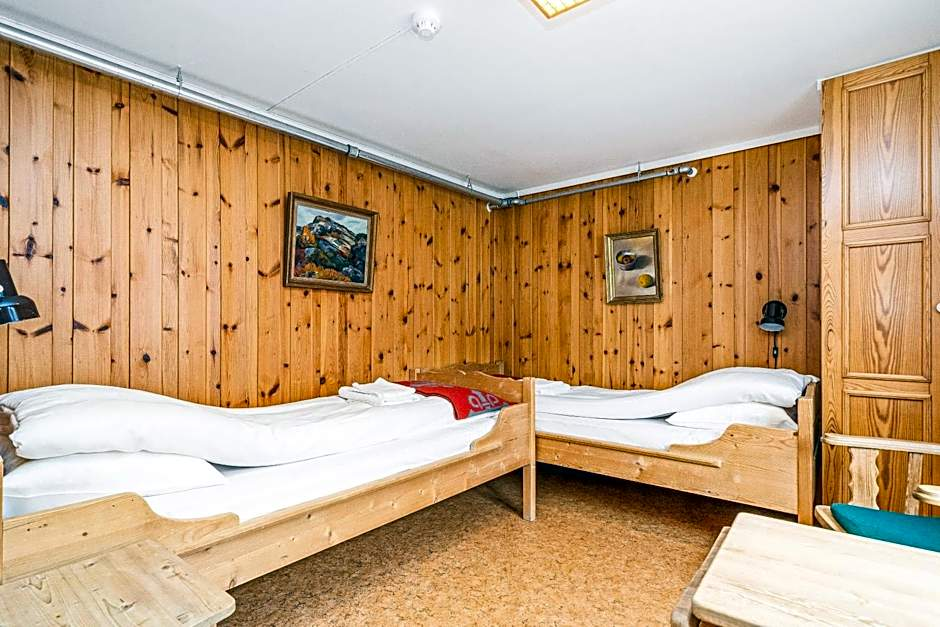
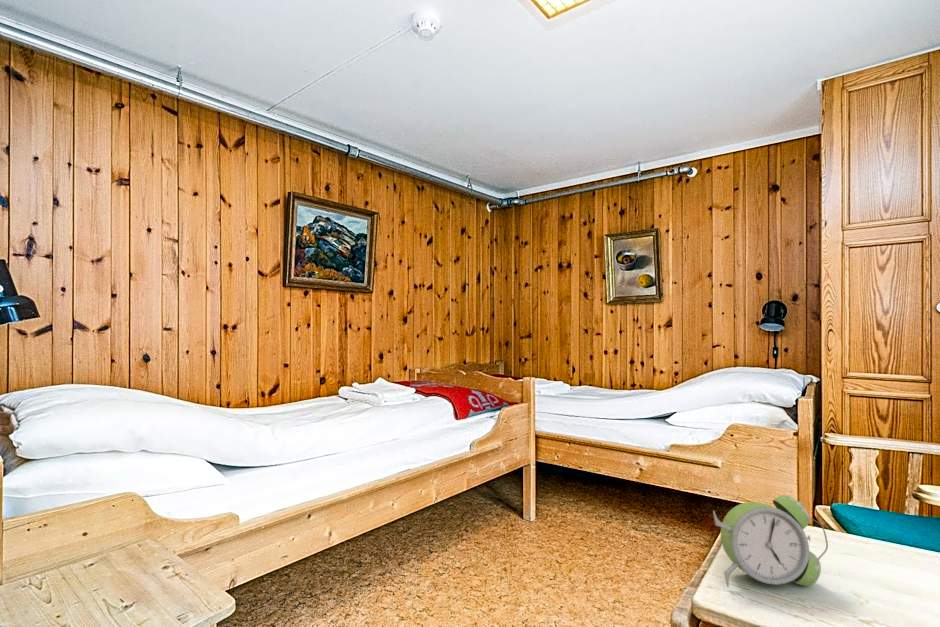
+ alarm clock (769, 538)
